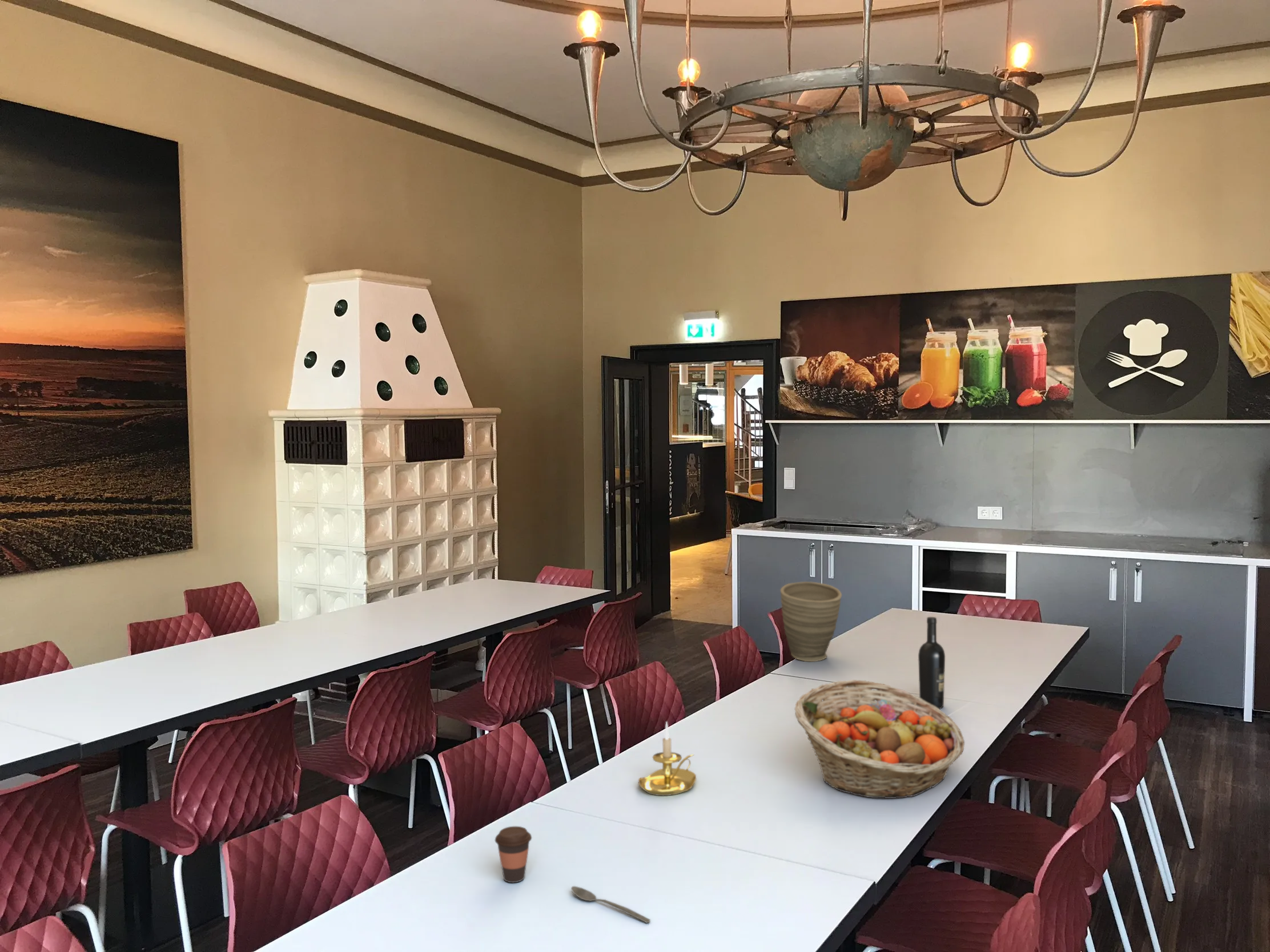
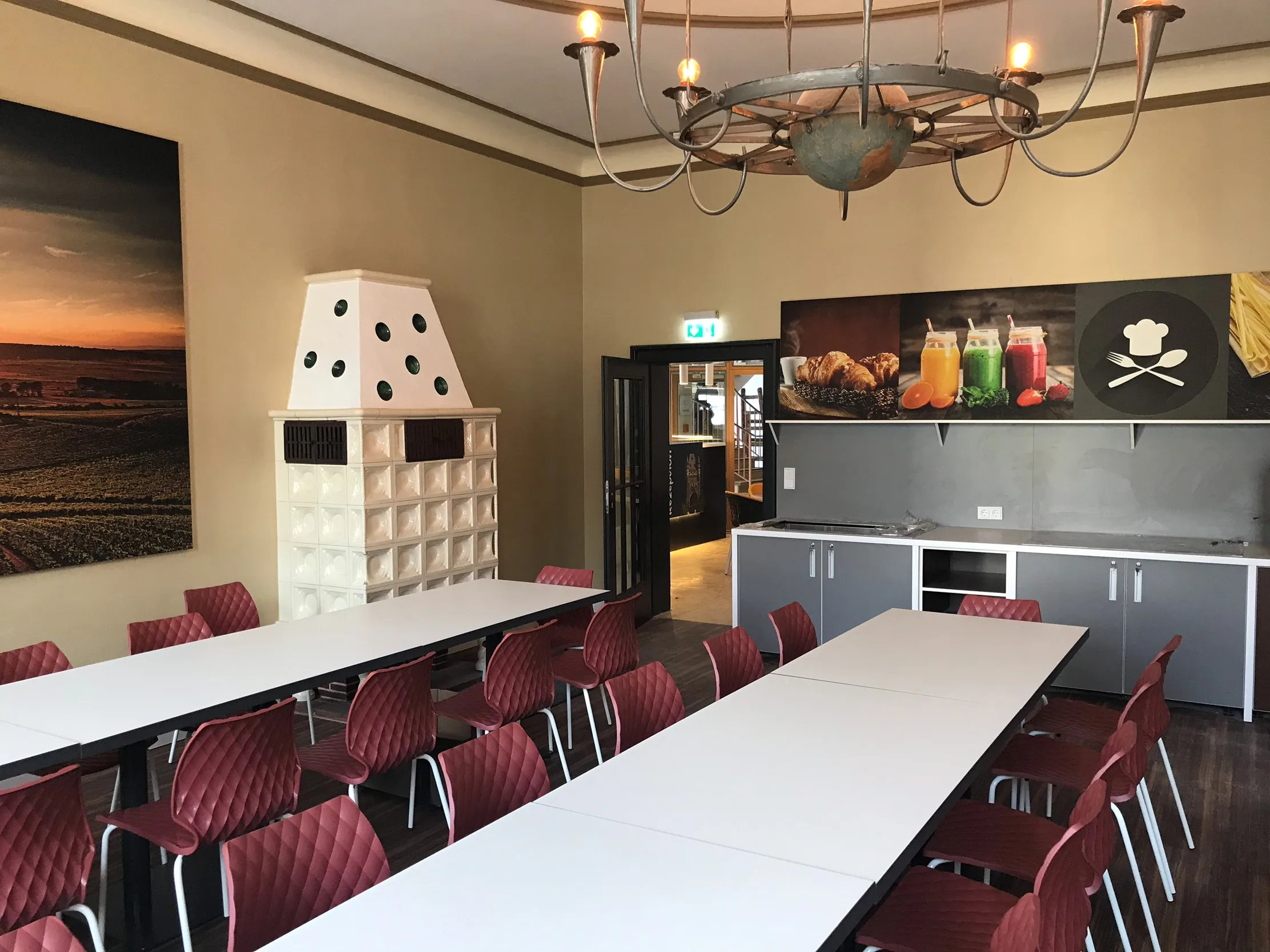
- coffee cup (513, 854)
- spoon (609, 903)
- candle holder (670, 752)
- wine bottle (931, 662)
- vase (811, 623)
- fruit basket (878, 736)
